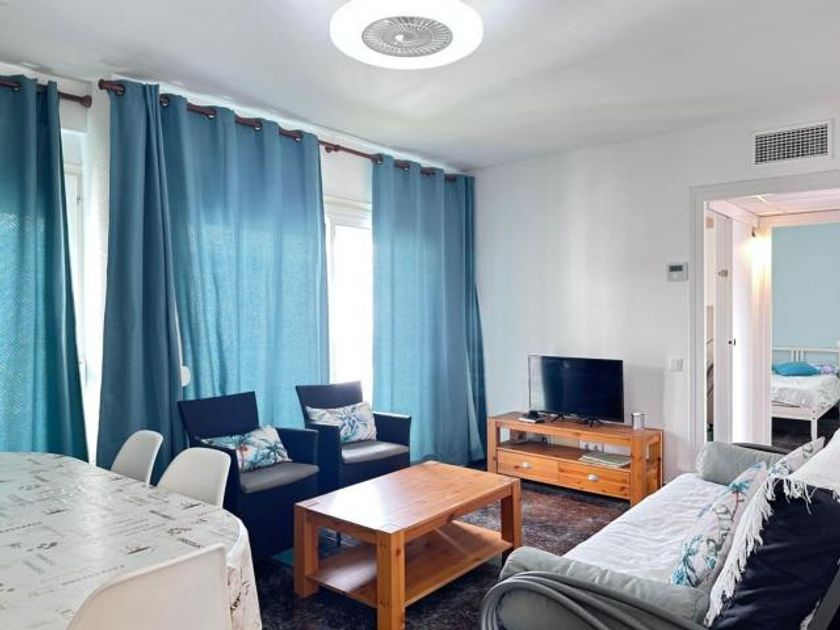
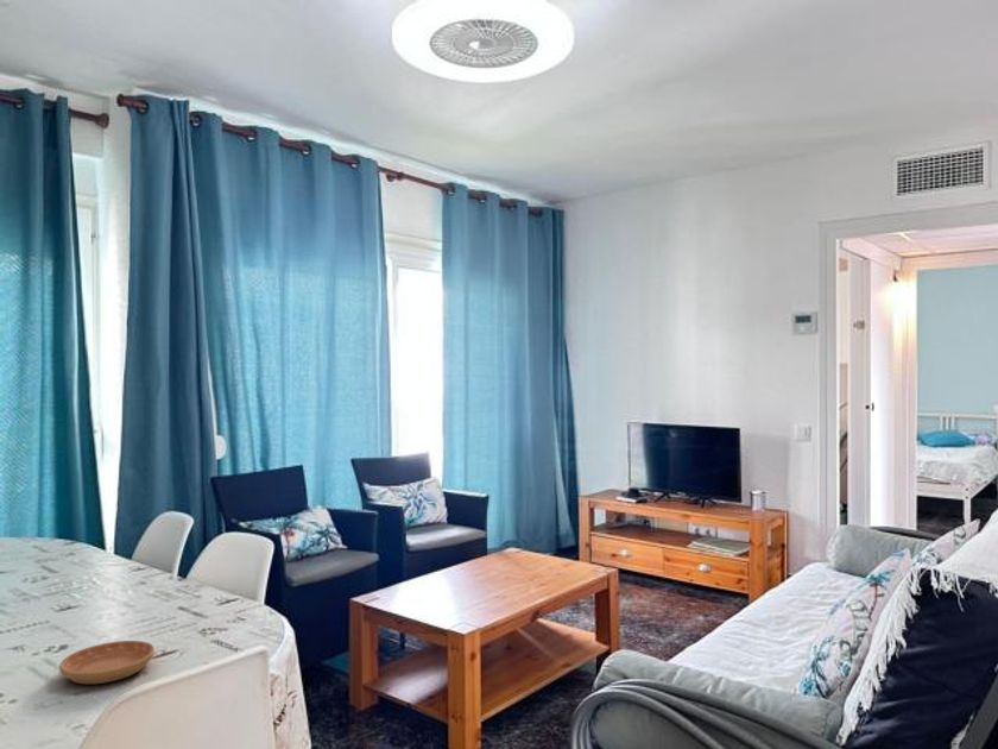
+ saucer (108, 662)
